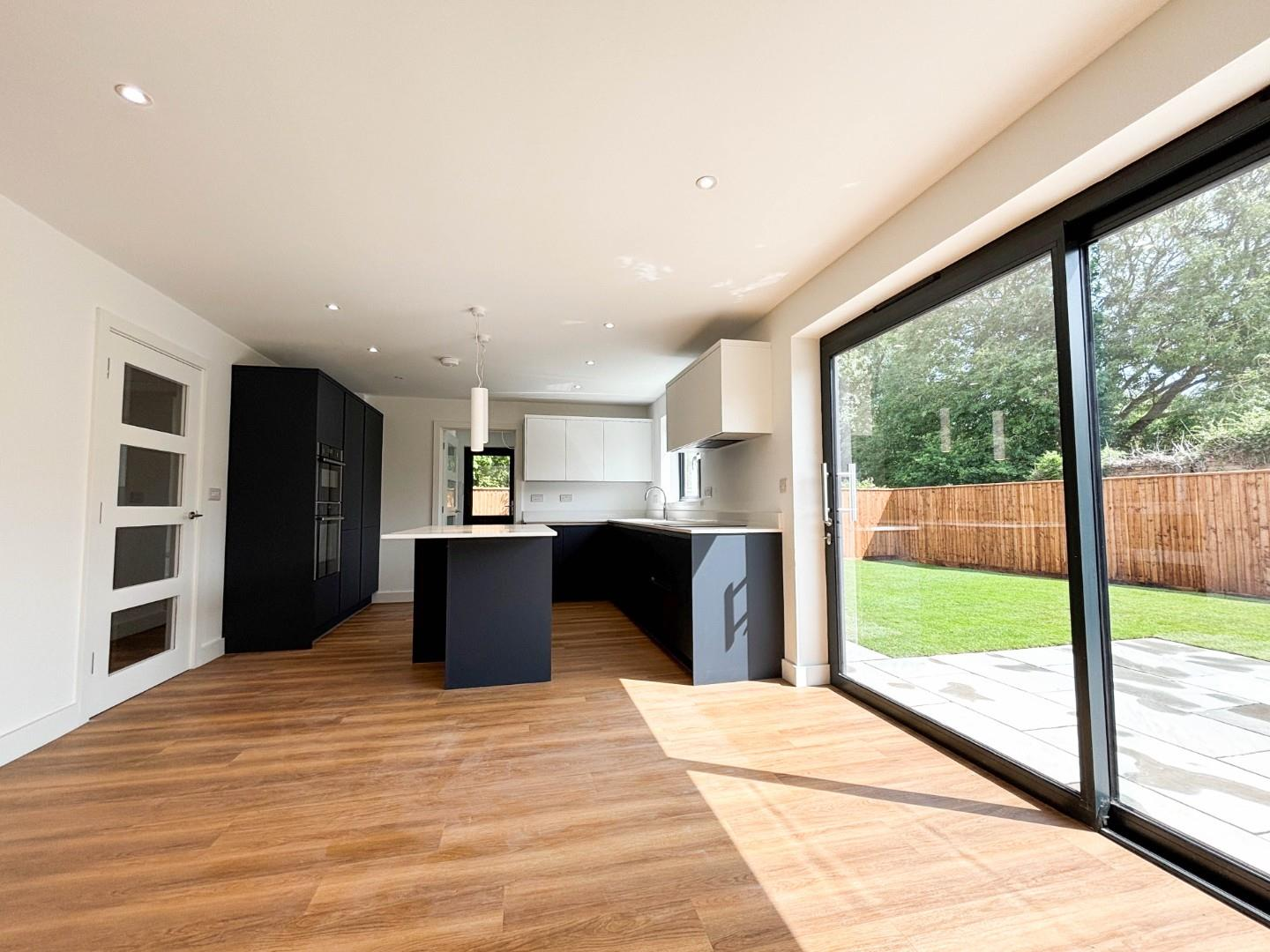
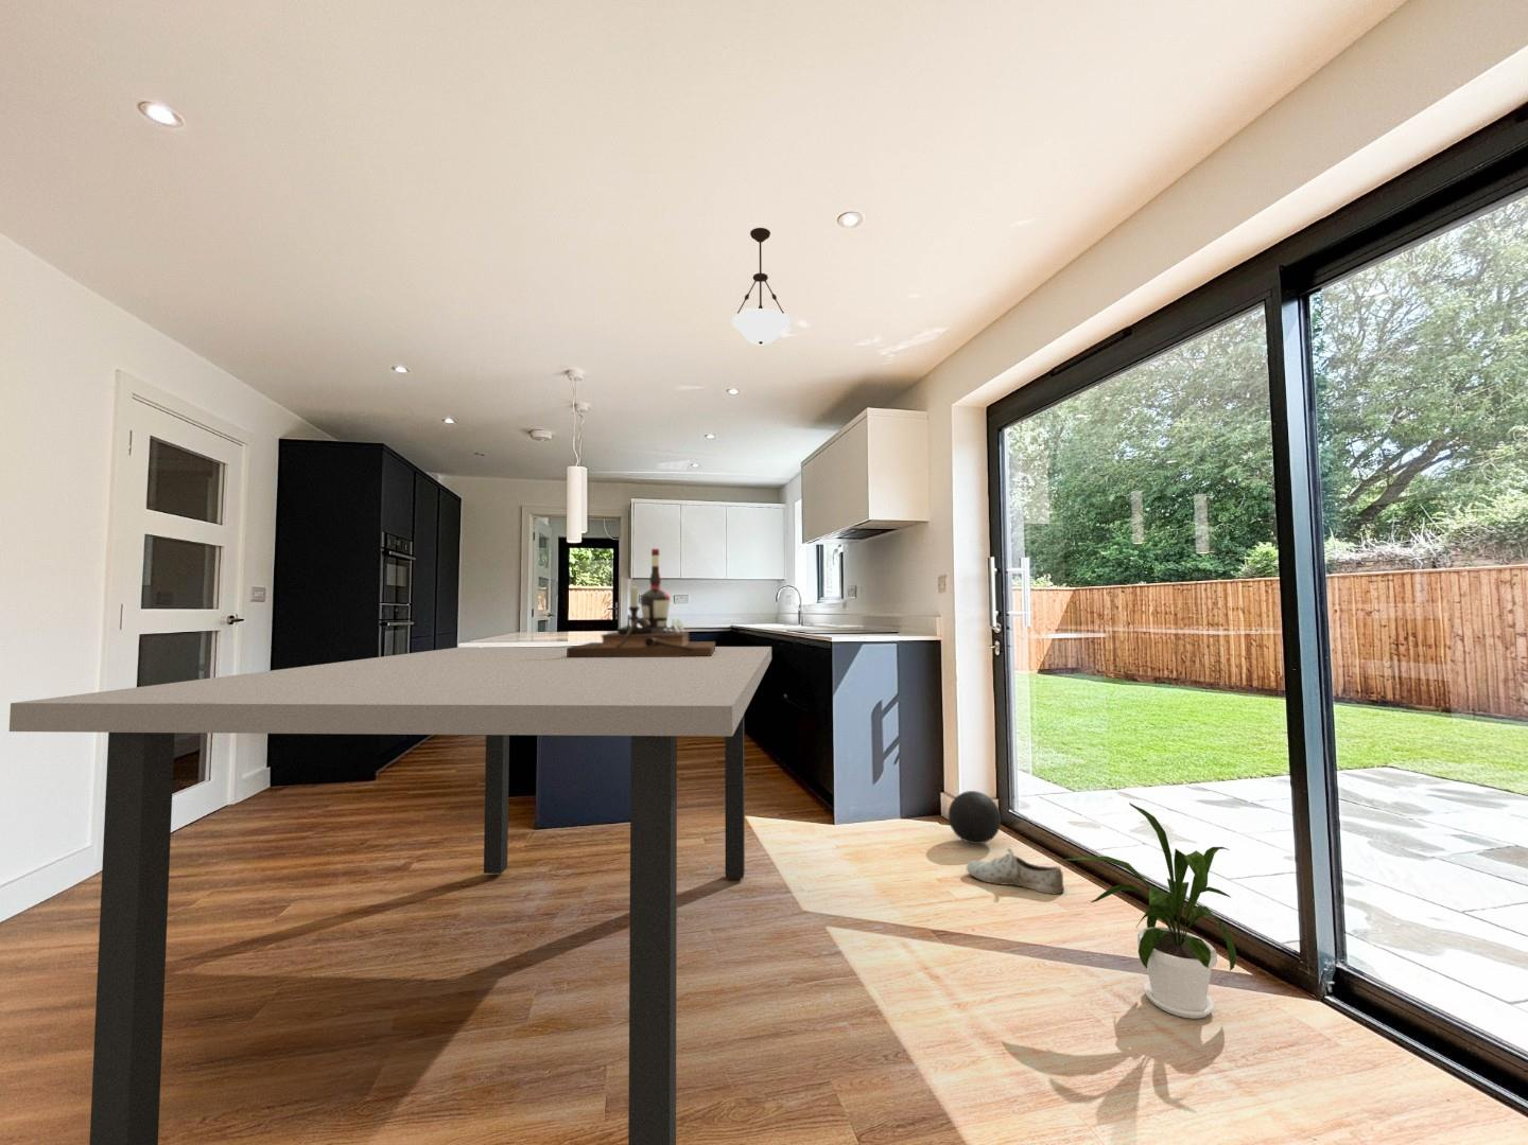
+ wine bottle (646, 599)
+ house plant (1168, 908)
+ dining table (508, 817)
+ pendant light (759, 289)
+ shoe (1012, 866)
+ ball (973, 818)
